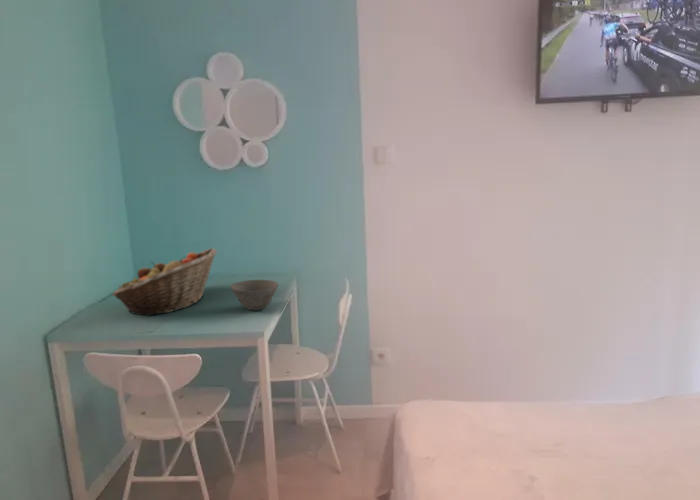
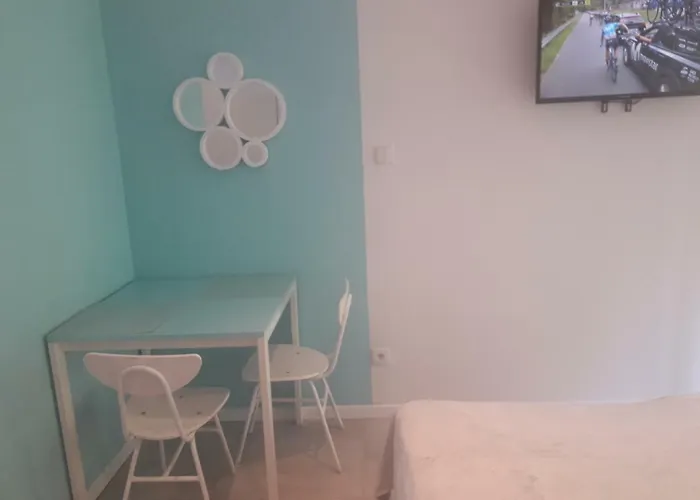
- fruit basket (168, 279)
- bowl (255, 296)
